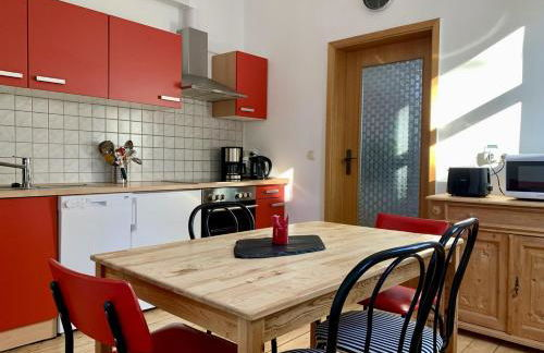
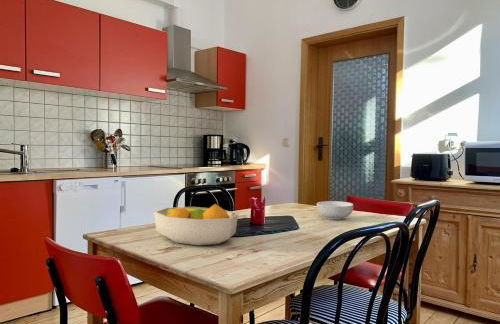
+ cereal bowl (334, 210)
+ fruit bowl (195, 219)
